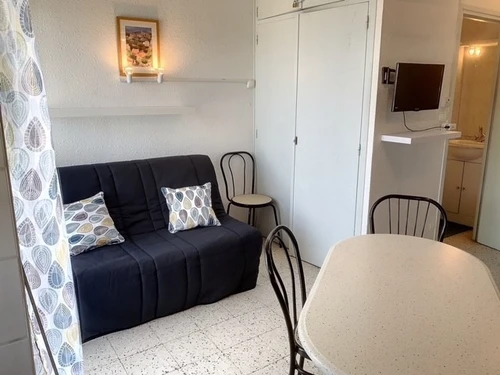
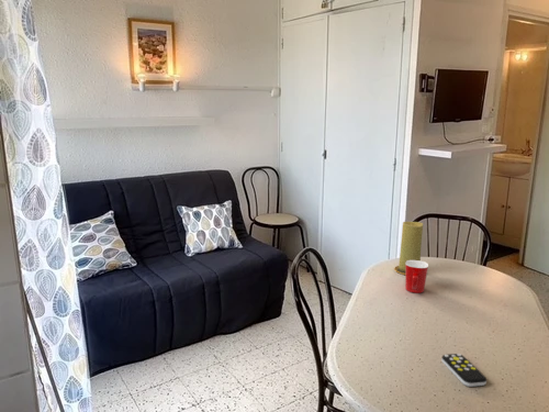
+ mug (415, 278)
+ candle (411, 246)
+ remote control (462, 368)
